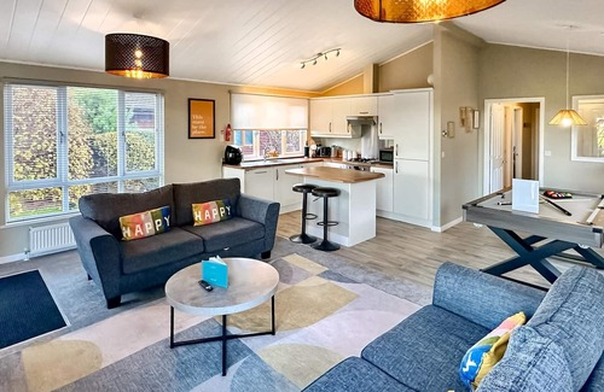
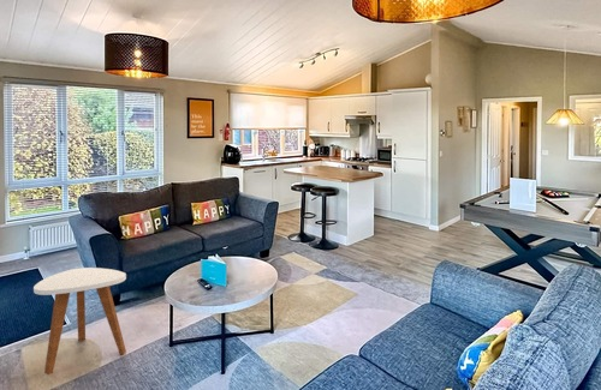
+ side table (78, 317)
